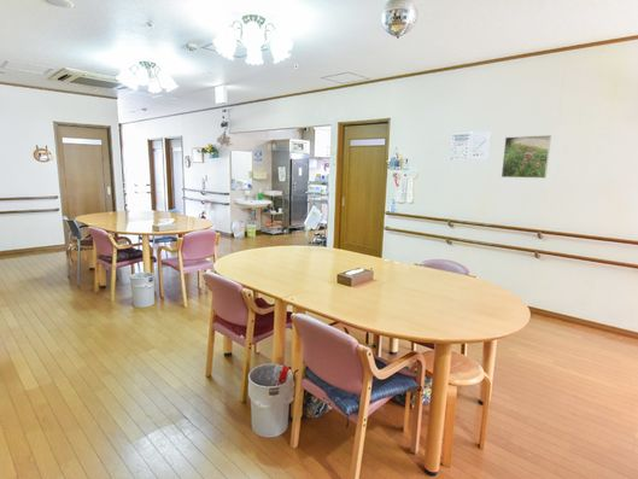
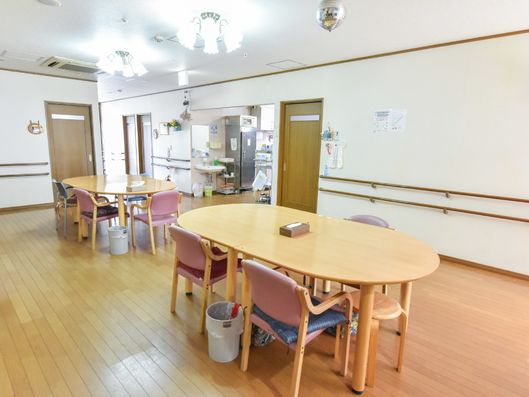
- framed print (525, 157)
